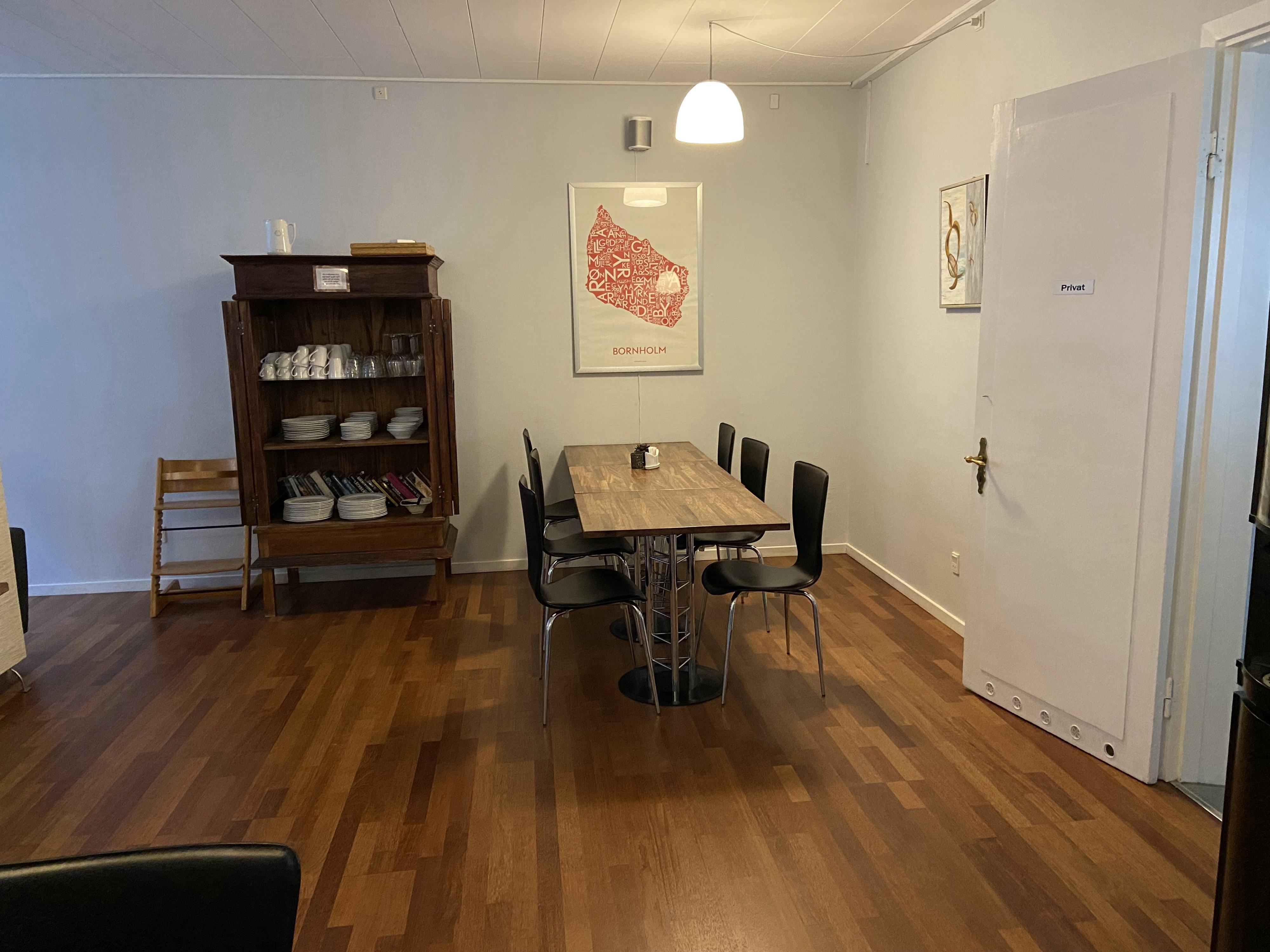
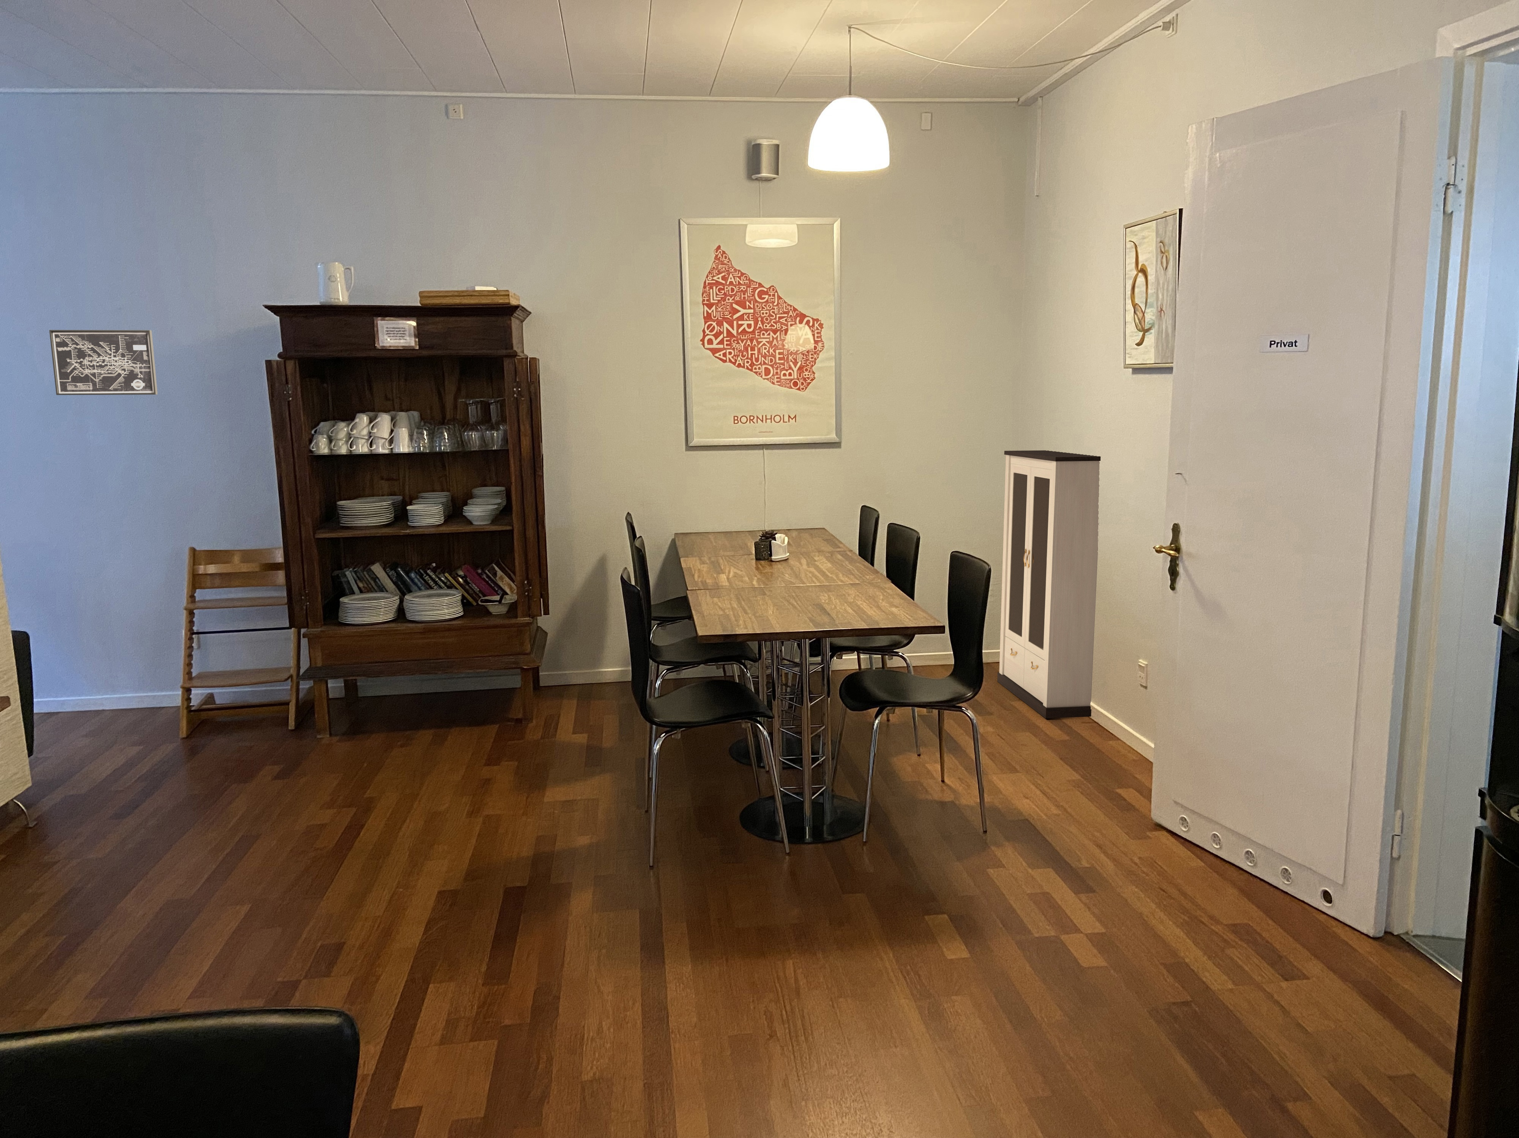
+ cabinet (1045, 577)
+ wall art (104, 362)
